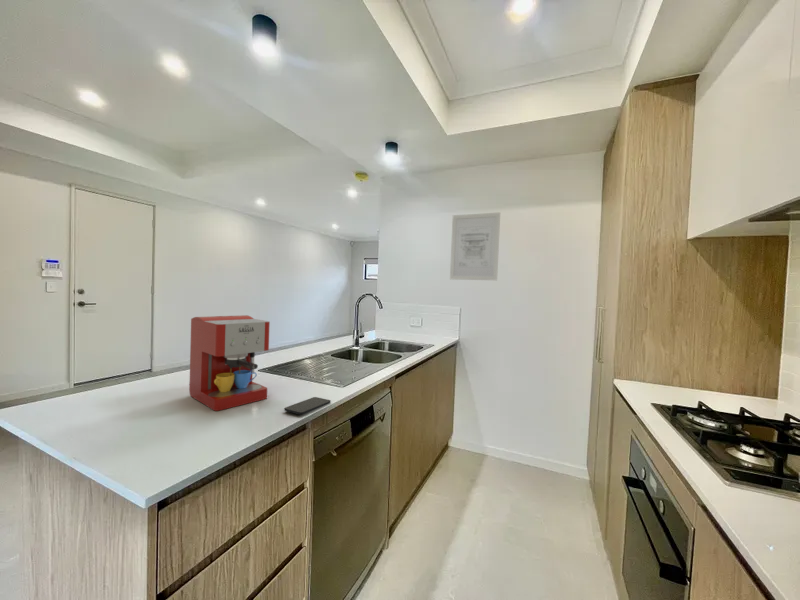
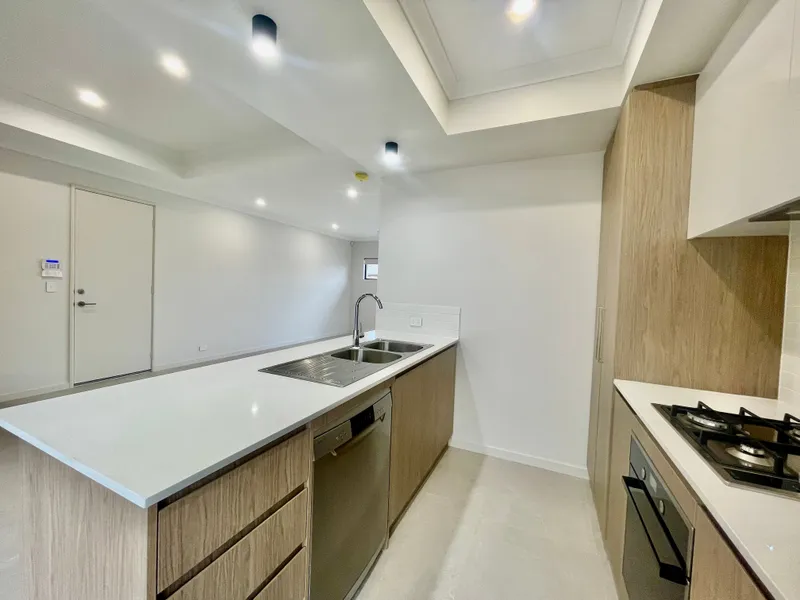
- coffee maker (229, 357)
- smartphone (308, 405)
- wall art (474, 247)
